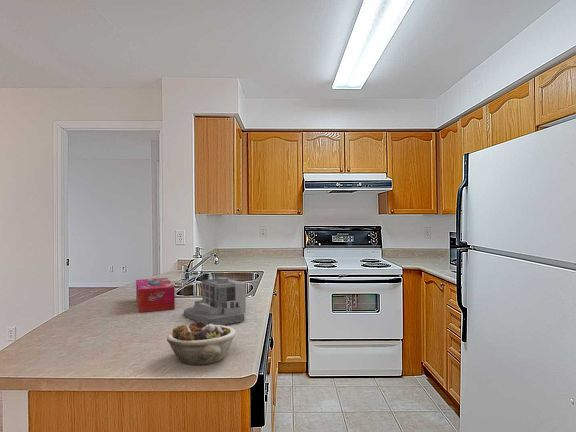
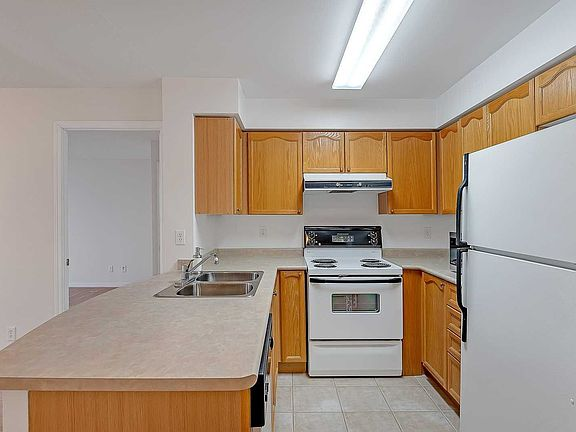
- succulent planter (202, 339)
- architectural model (215, 297)
- tissue box (154, 293)
